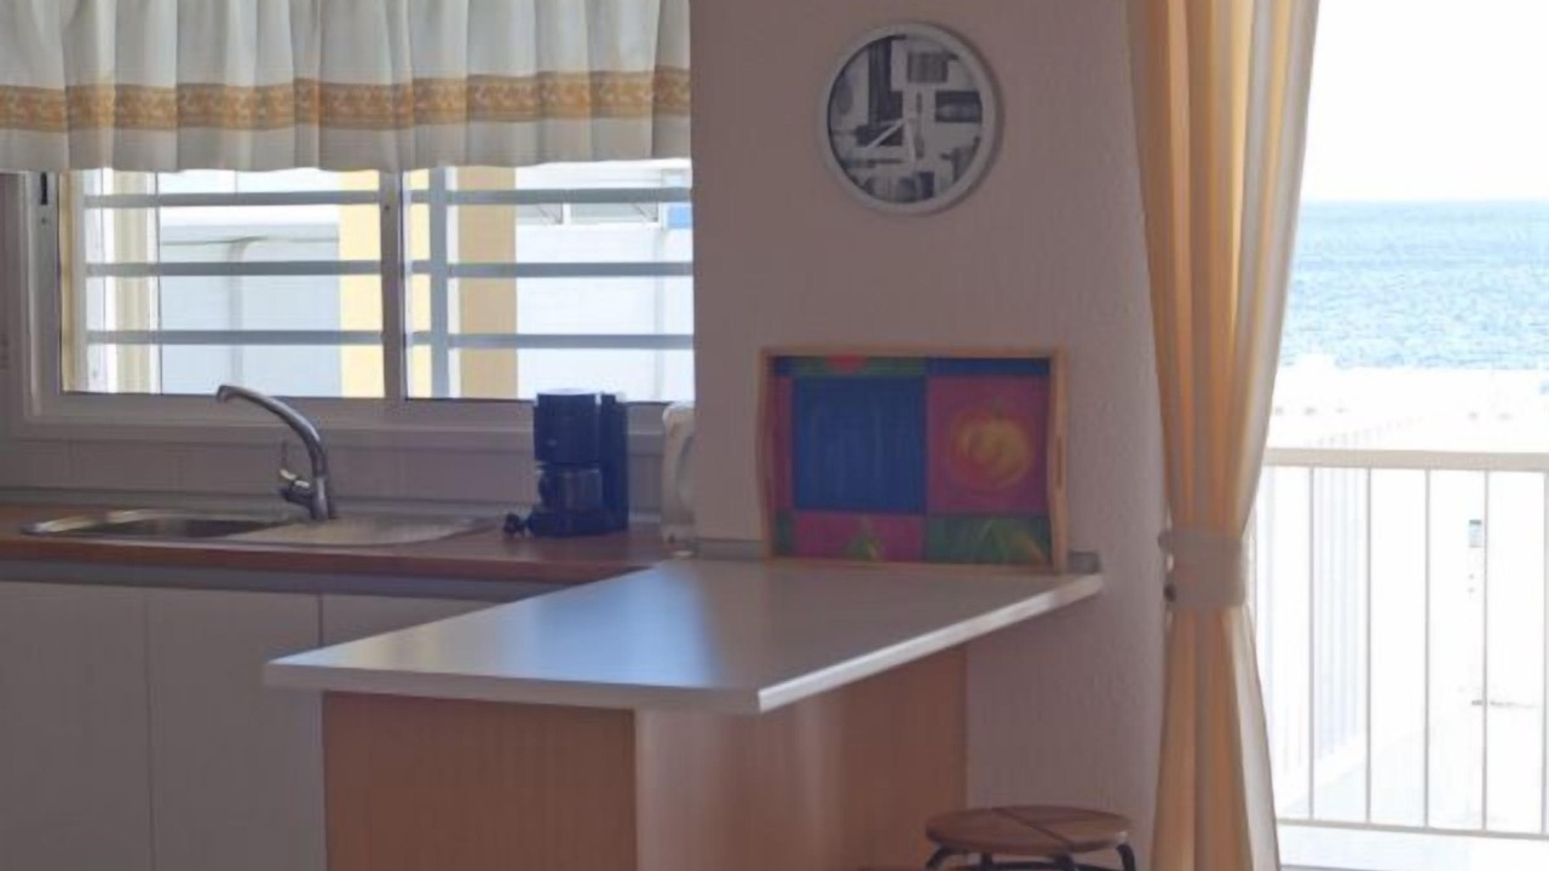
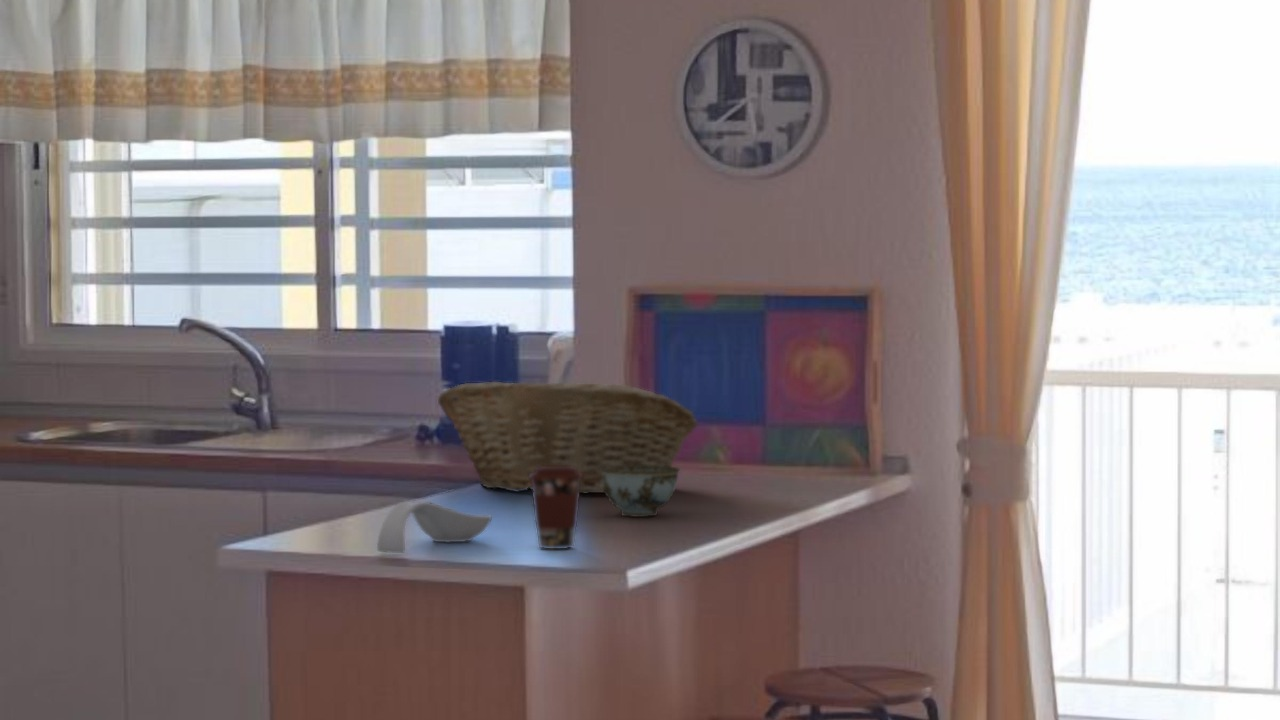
+ coffee cup (556, 507)
+ fruit basket (567, 433)
+ bowl (639, 491)
+ spoon rest (433, 521)
